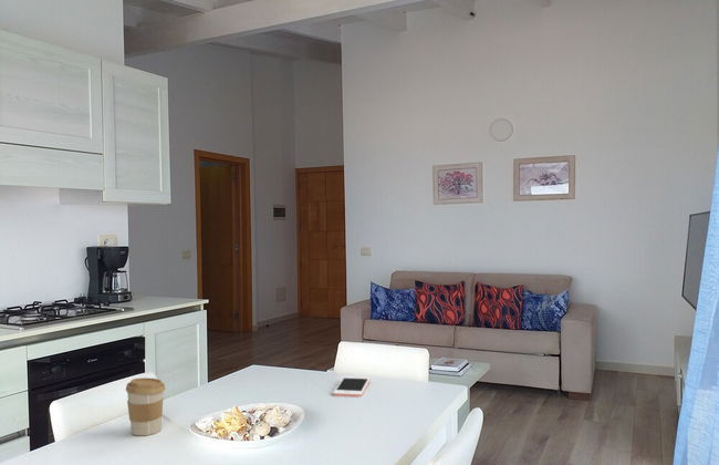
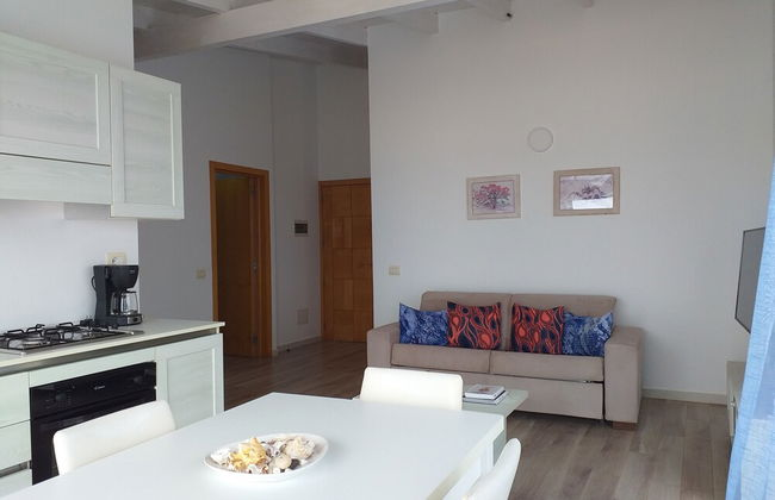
- cell phone (352, 385)
- coffee cup (146, 404)
